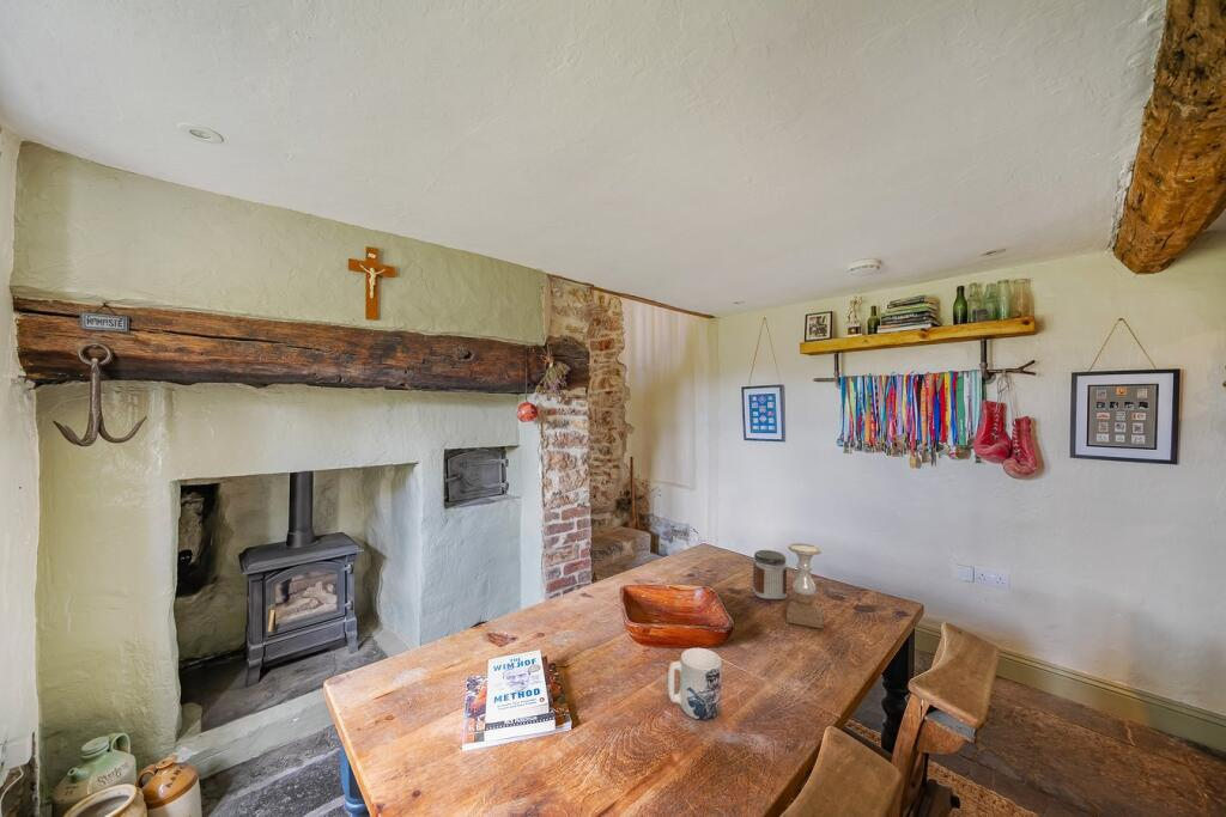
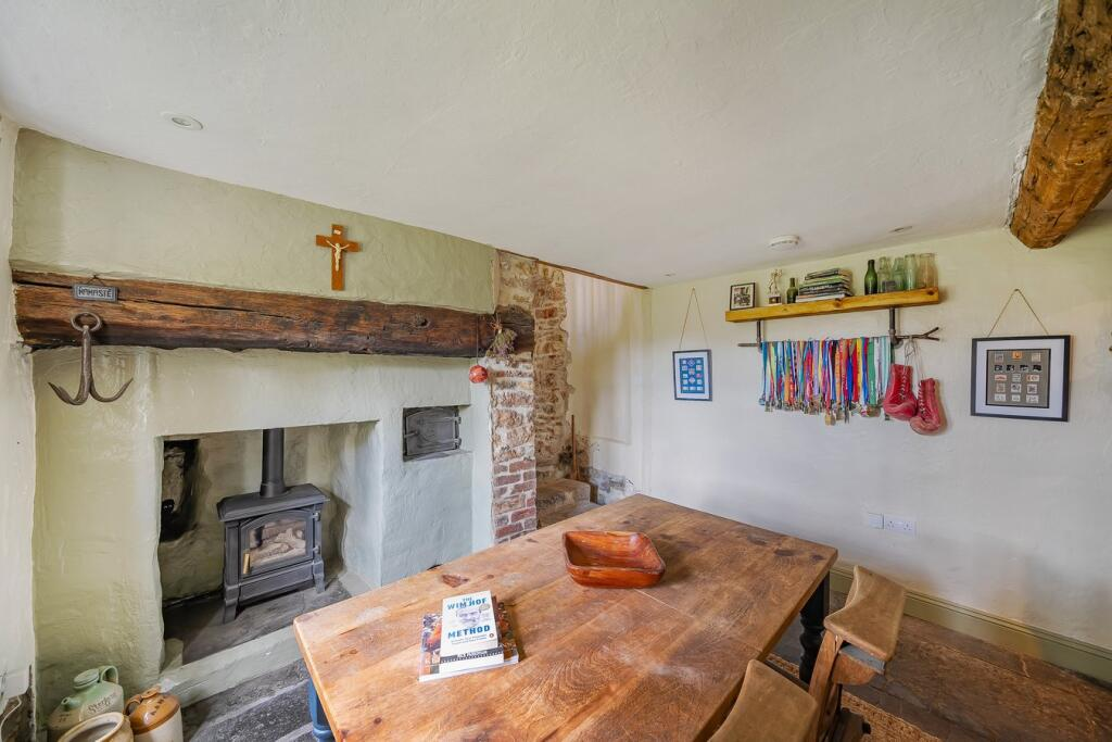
- mug (696, 684)
- candle holder (803, 583)
- jar (769, 573)
